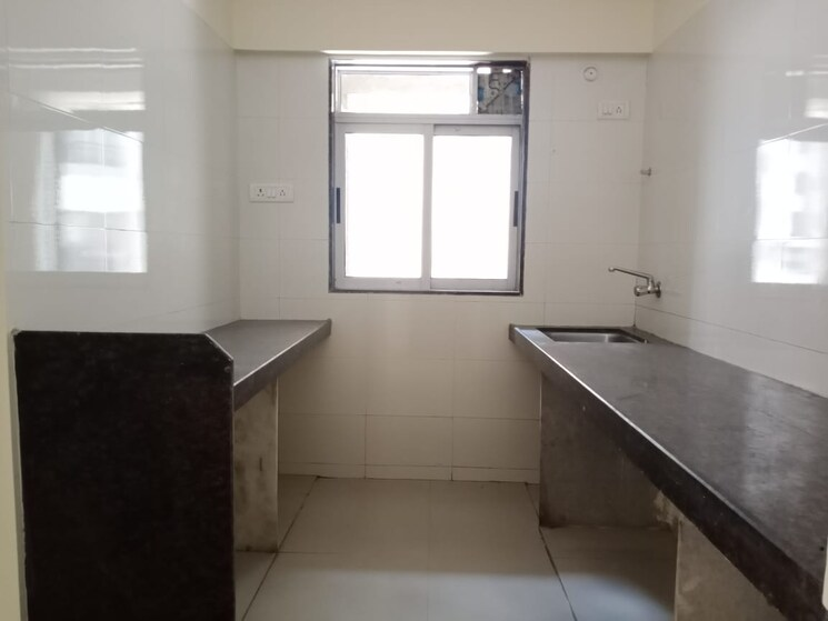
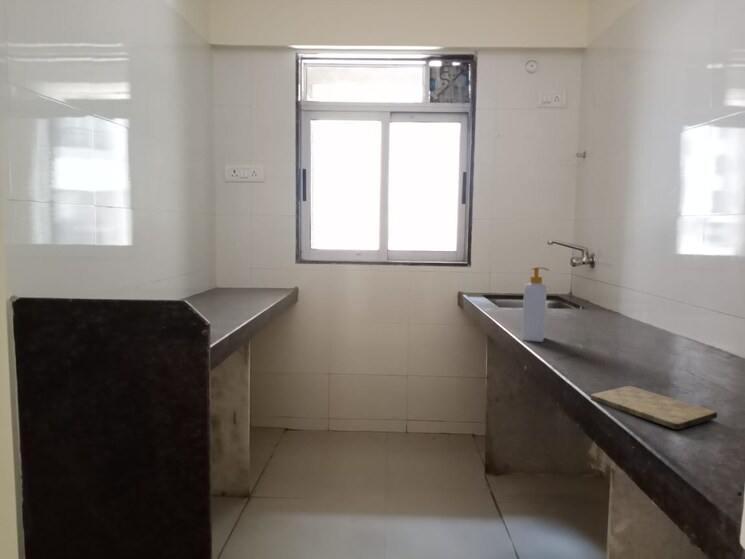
+ cutting board (650, 405)
+ soap bottle (536, 303)
